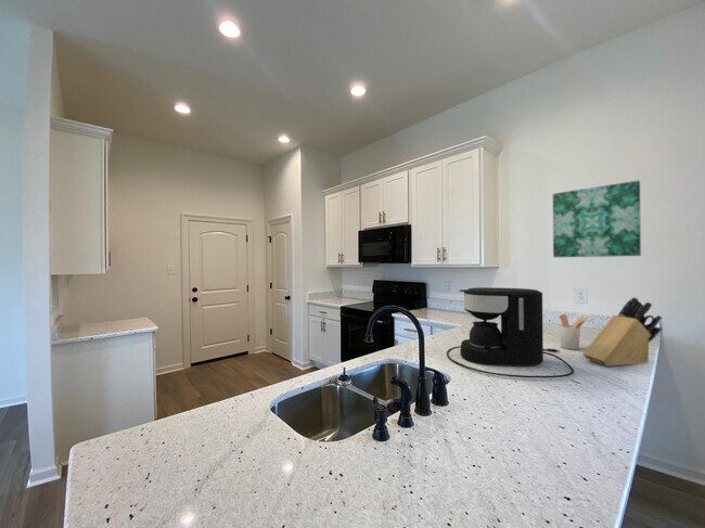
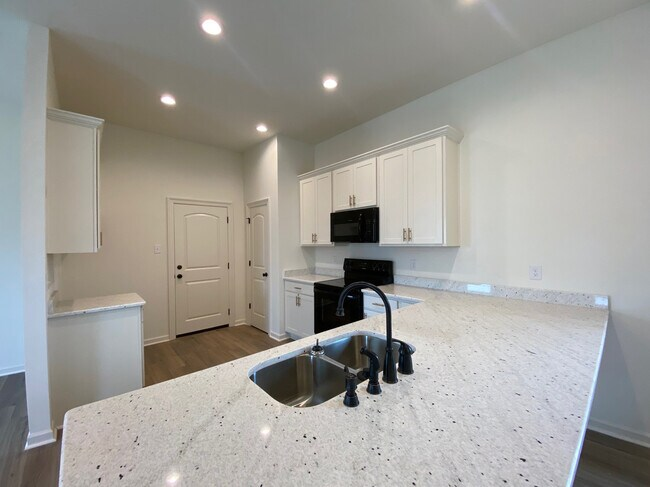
- utensil holder (574, 331)
- knife block (623, 330)
- wall art (593, 222)
- coffee maker (507, 324)
